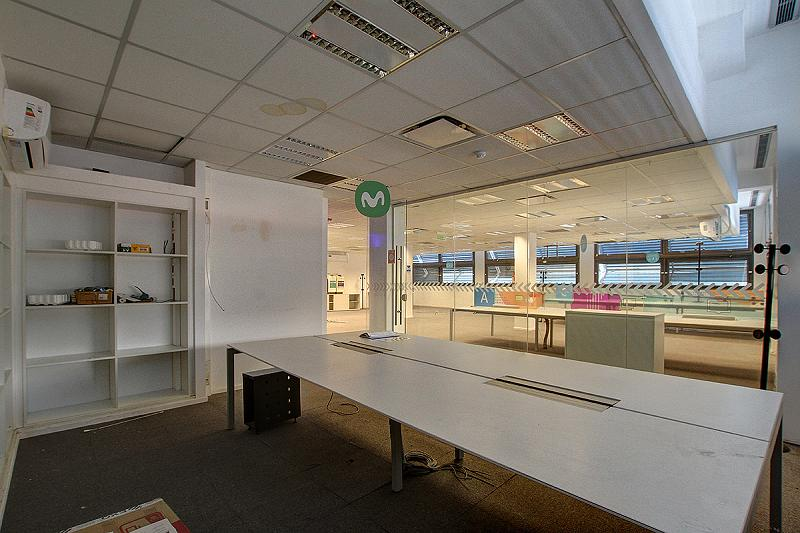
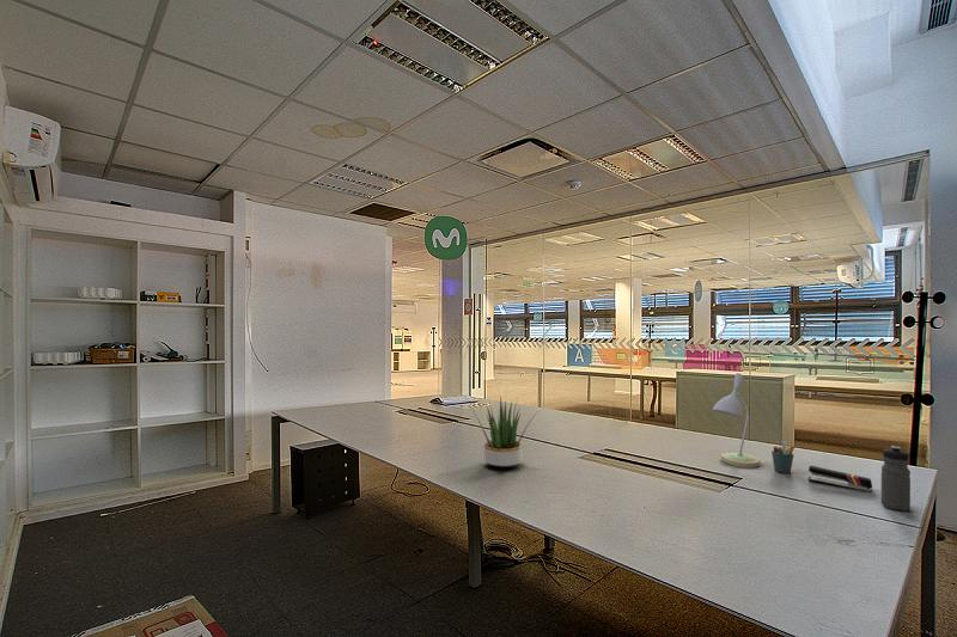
+ stapler (839, 478)
+ potted plant (502, 431)
+ water bottle (895, 476)
+ desk lamp (734, 415)
+ pen holder (782, 455)
